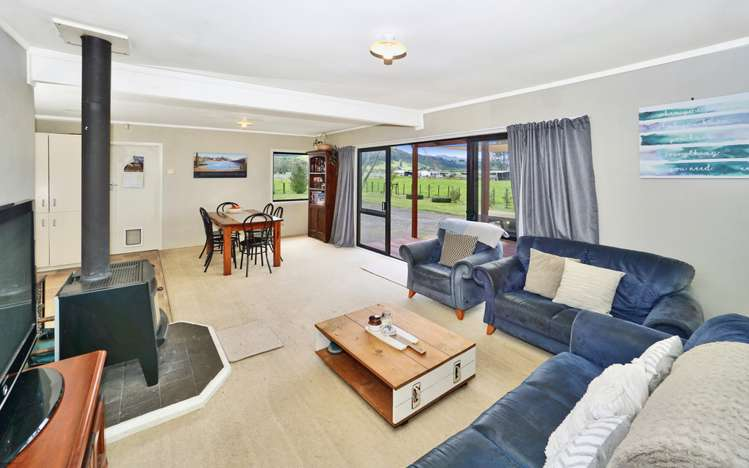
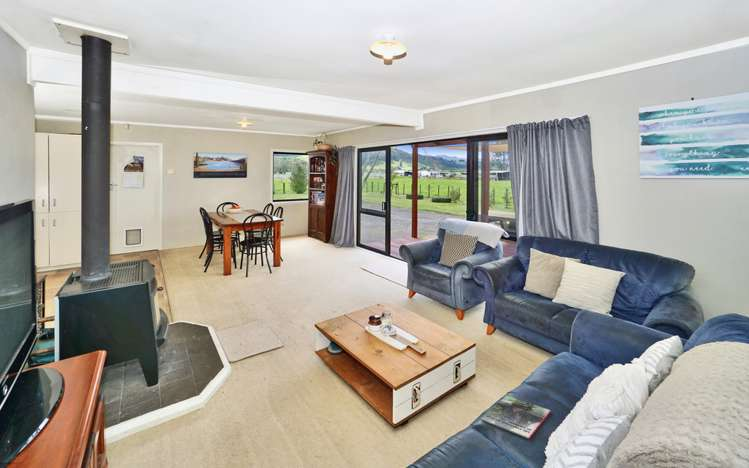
+ magazine (516, 414)
